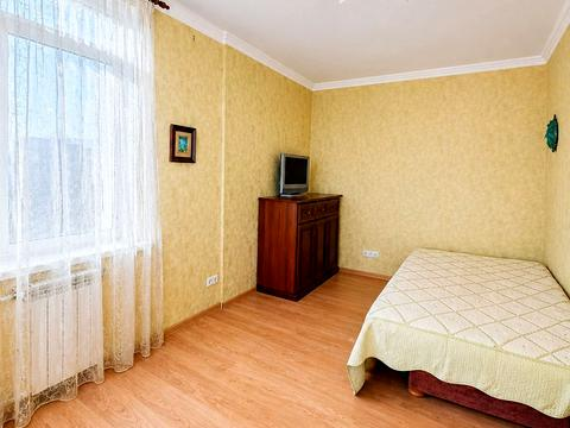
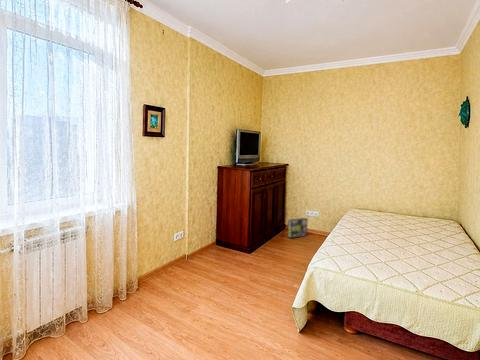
+ box (297, 227)
